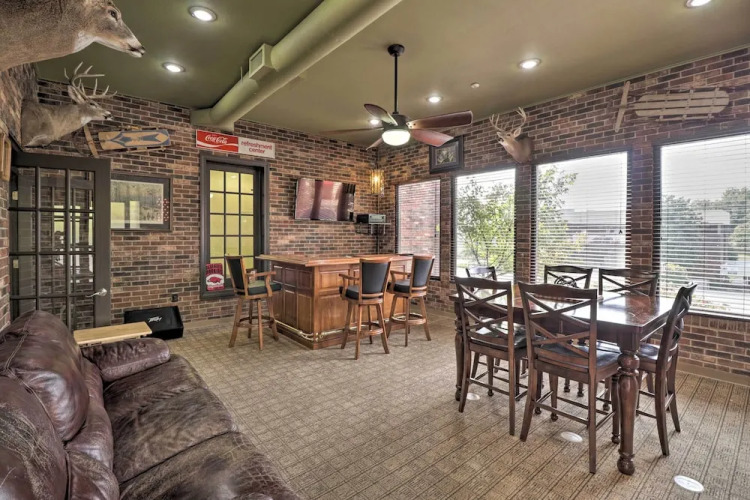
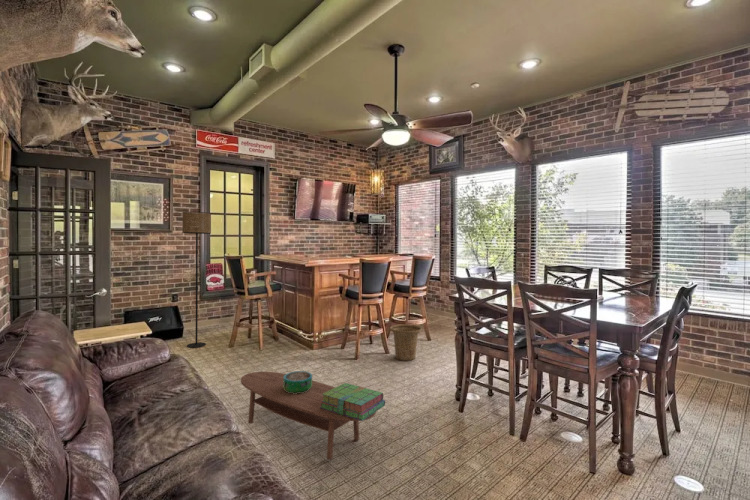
+ stack of books (352, 399)
+ floor lamp (196, 279)
+ decorative bowl (297, 381)
+ coffee table (301, 411)
+ basket (405, 342)
